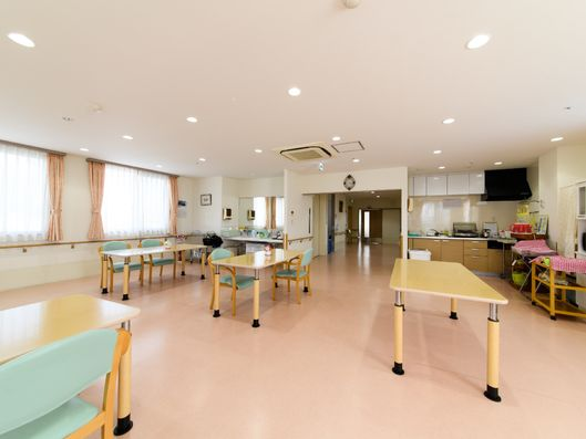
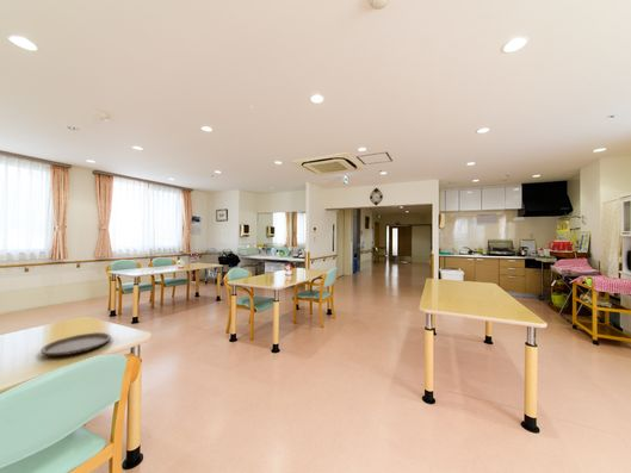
+ plate (78, 343)
